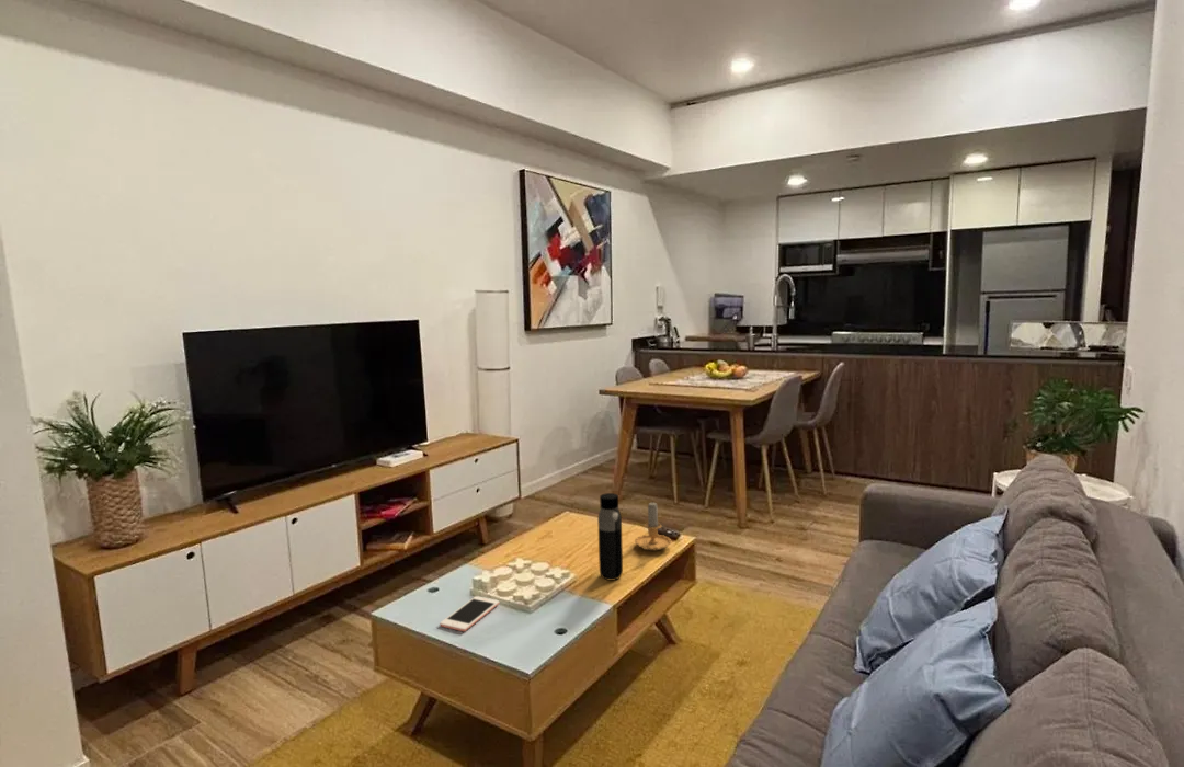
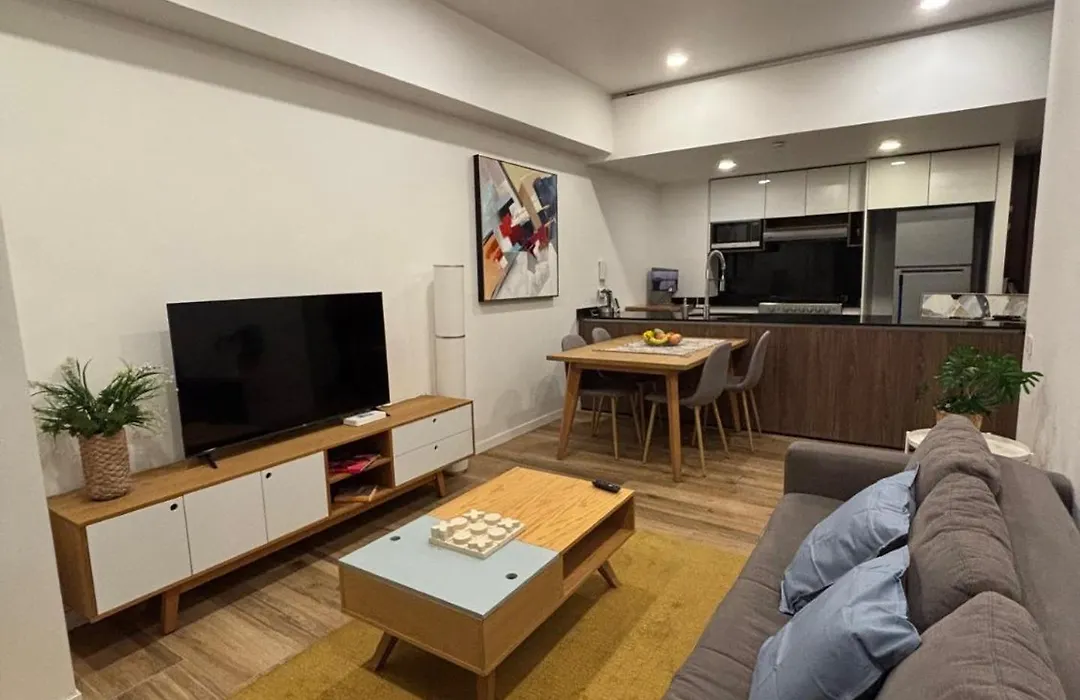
- cell phone (470, 613)
- water bottle (610, 536)
- candle (651, 525)
